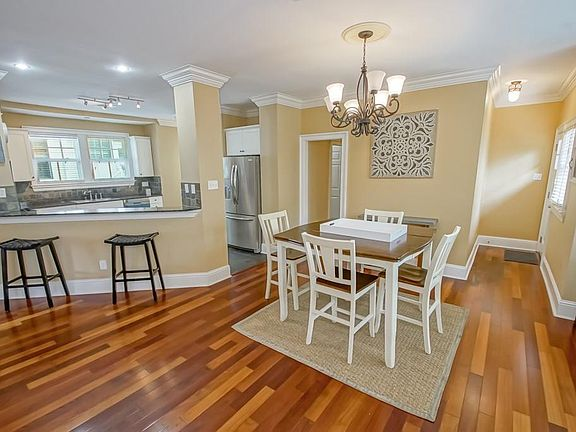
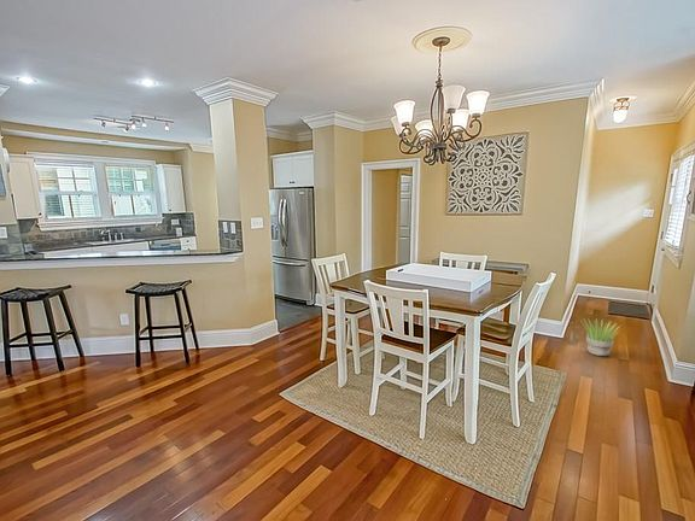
+ potted plant (598, 338)
